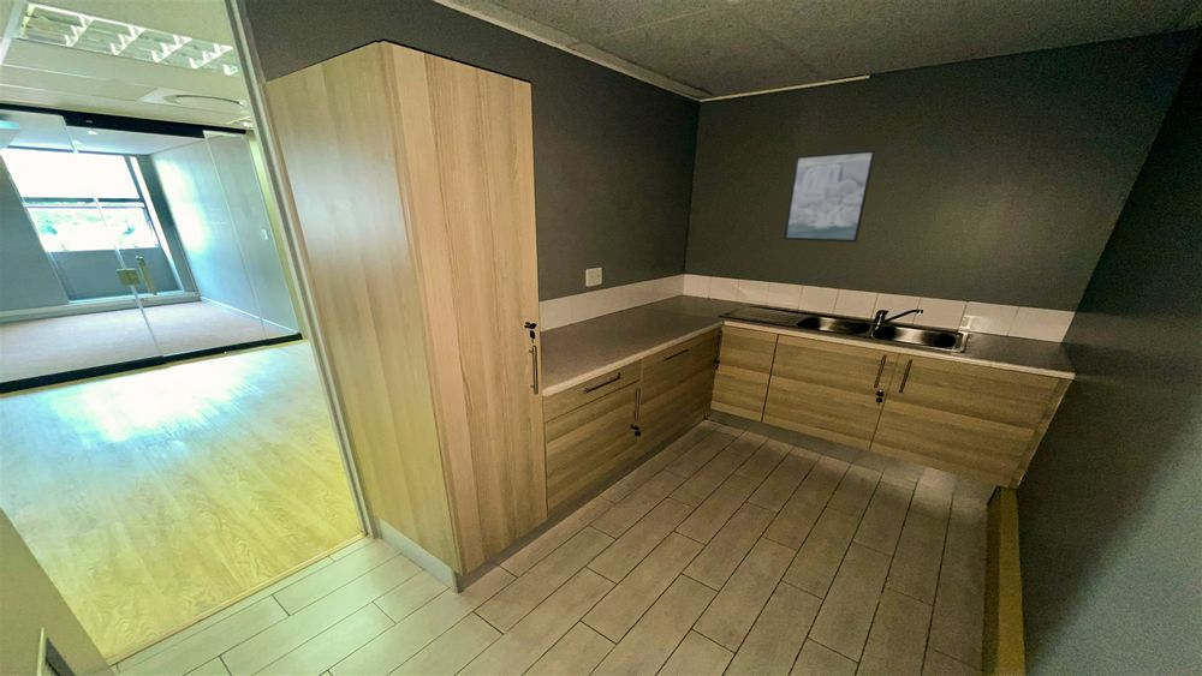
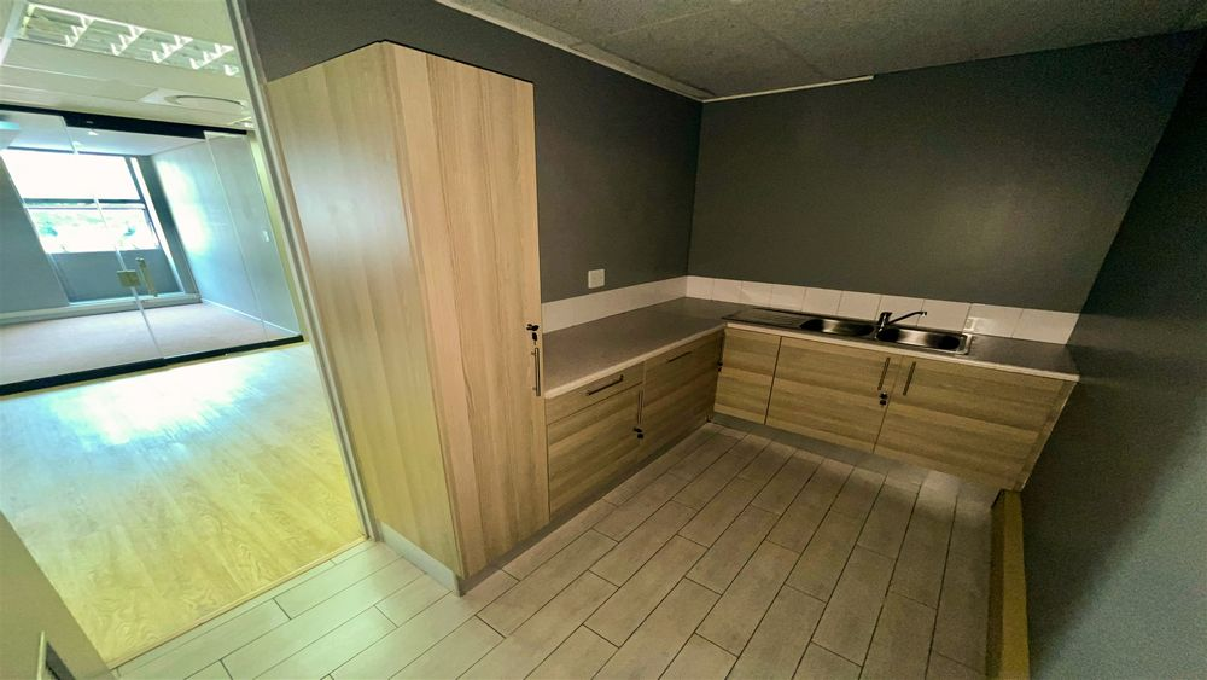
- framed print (826, 198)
